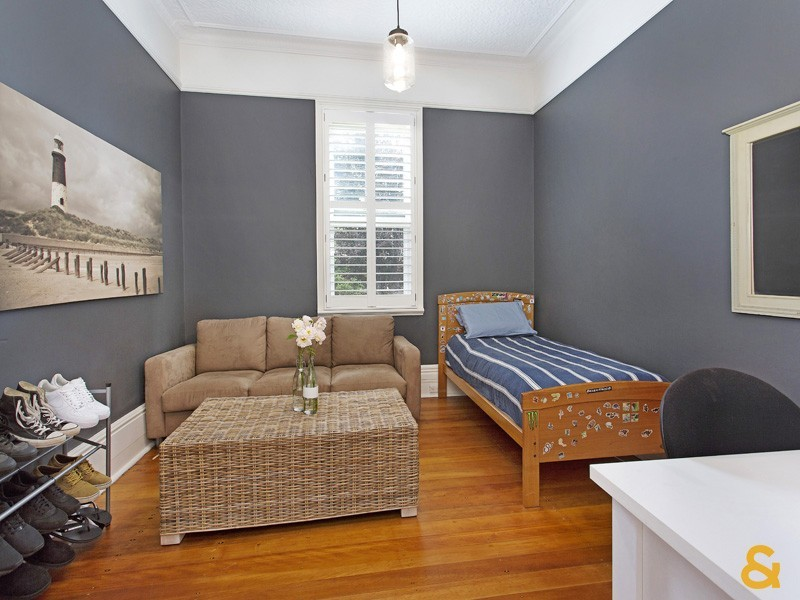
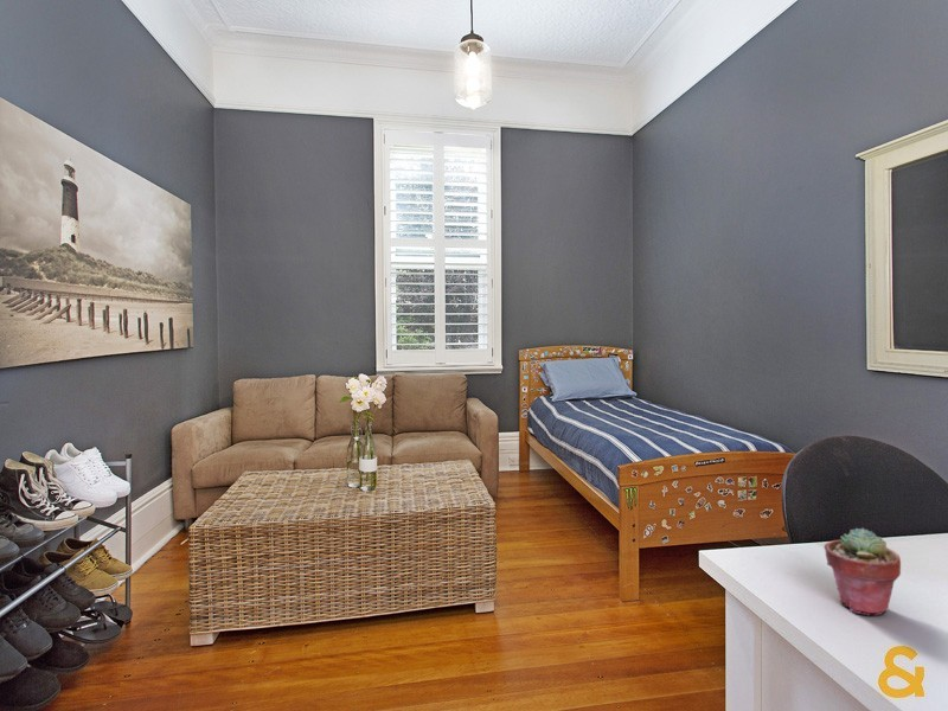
+ potted succulent (861, 566)
